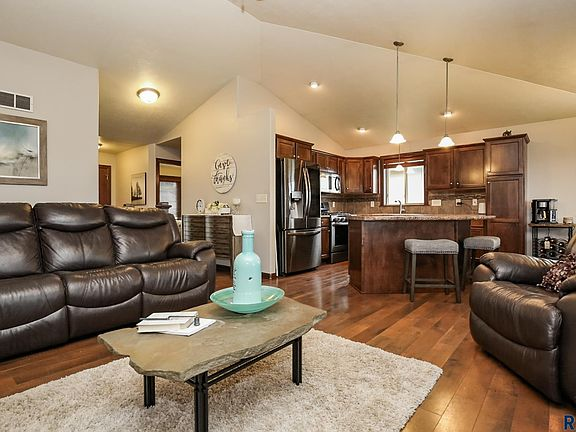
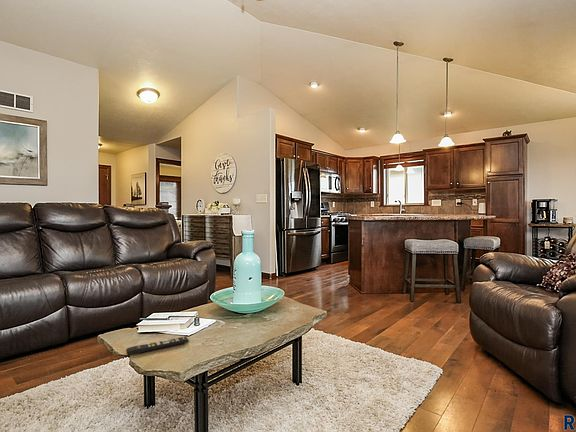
+ remote control (158, 345)
